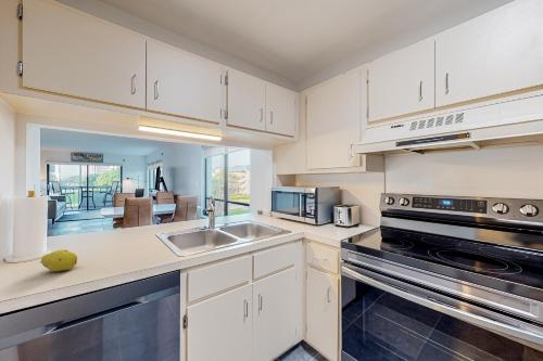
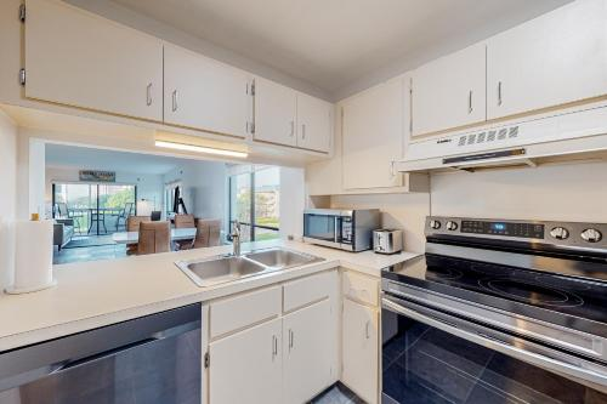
- fruit (59, 260)
